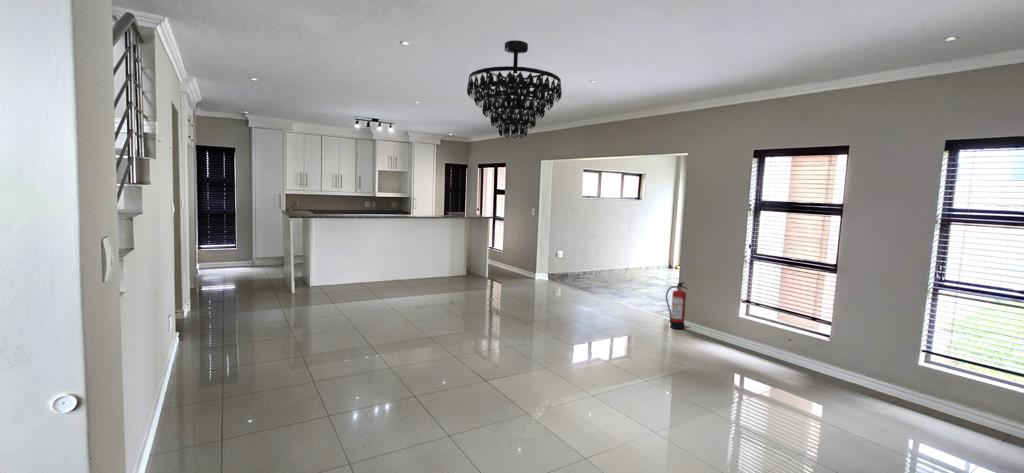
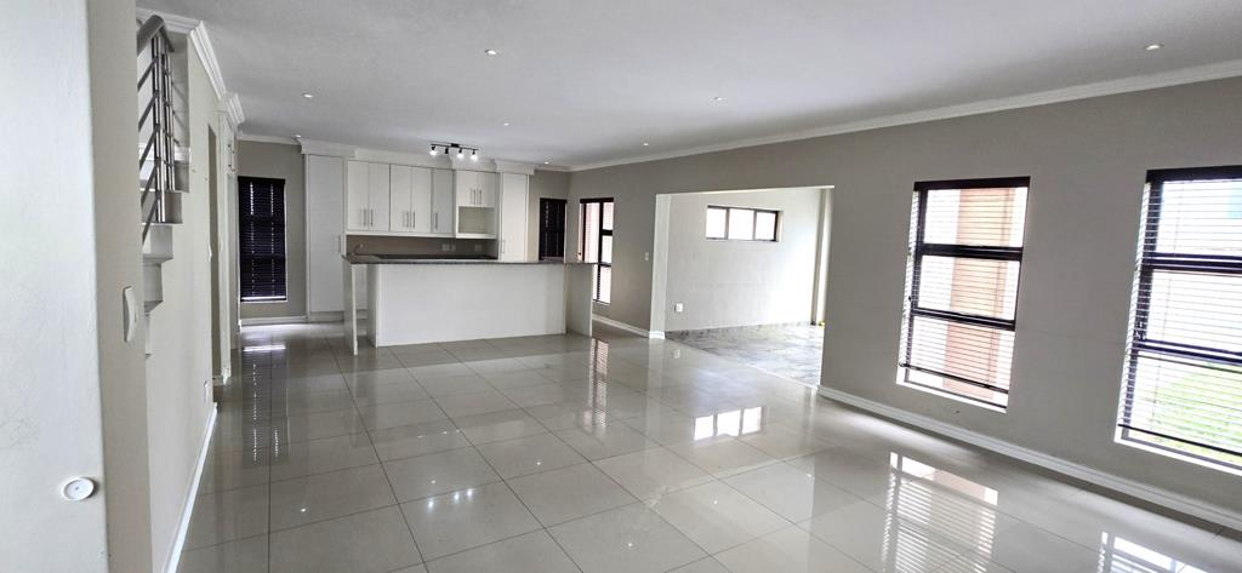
- fire extinguisher (675, 304)
- chandelier (514, 90)
